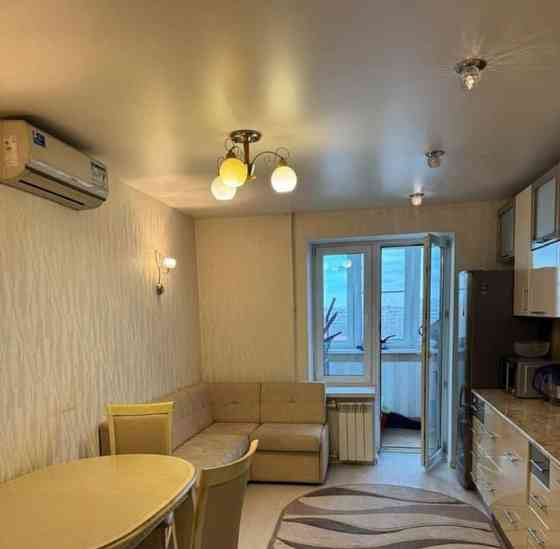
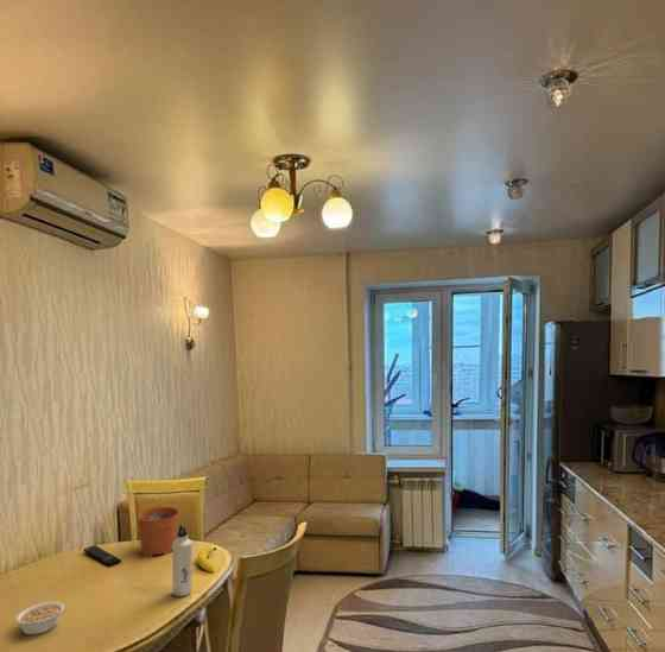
+ remote control (101, 556)
+ plant pot (158, 523)
+ banana (208, 561)
+ water bottle (182, 558)
+ legume (42, 618)
